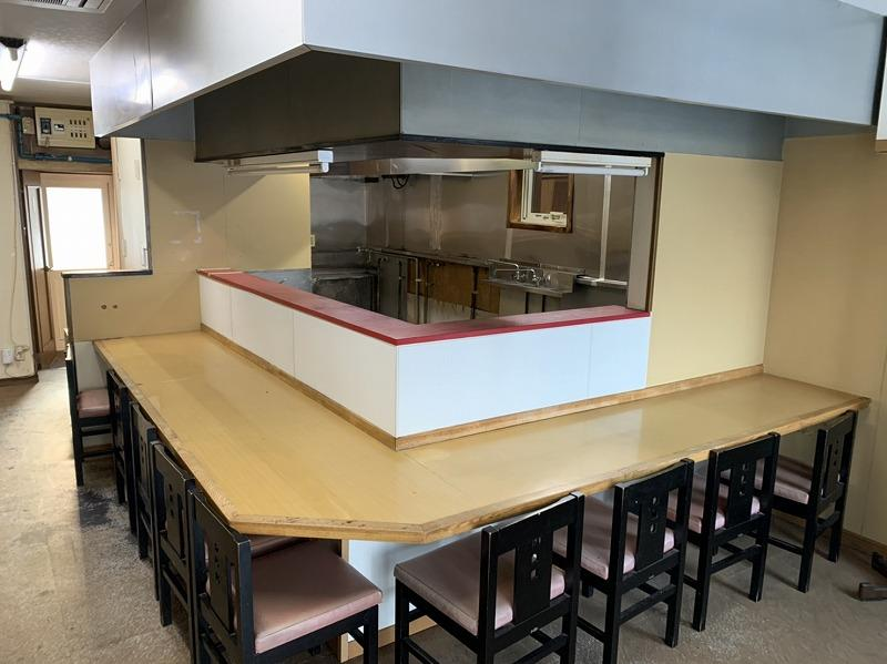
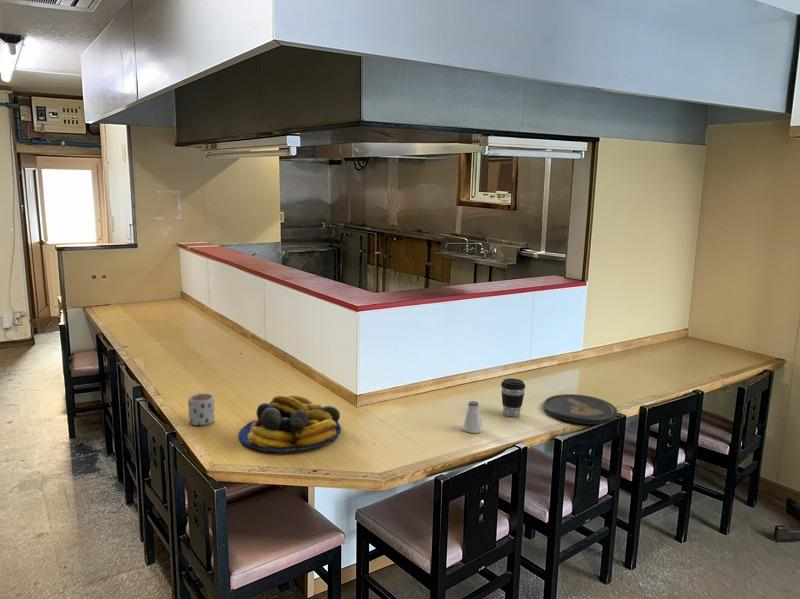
+ fruit bowl (290, 415)
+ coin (579, 408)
+ mug (203, 407)
+ saltshaker (473, 415)
+ coffee cup (512, 397)
